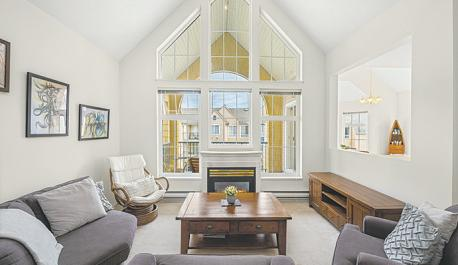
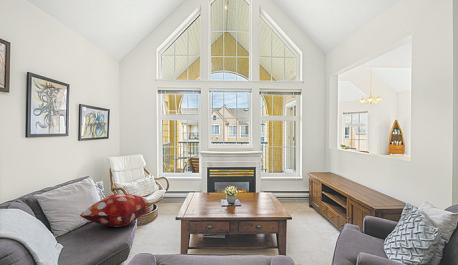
+ decorative pillow (117, 209)
